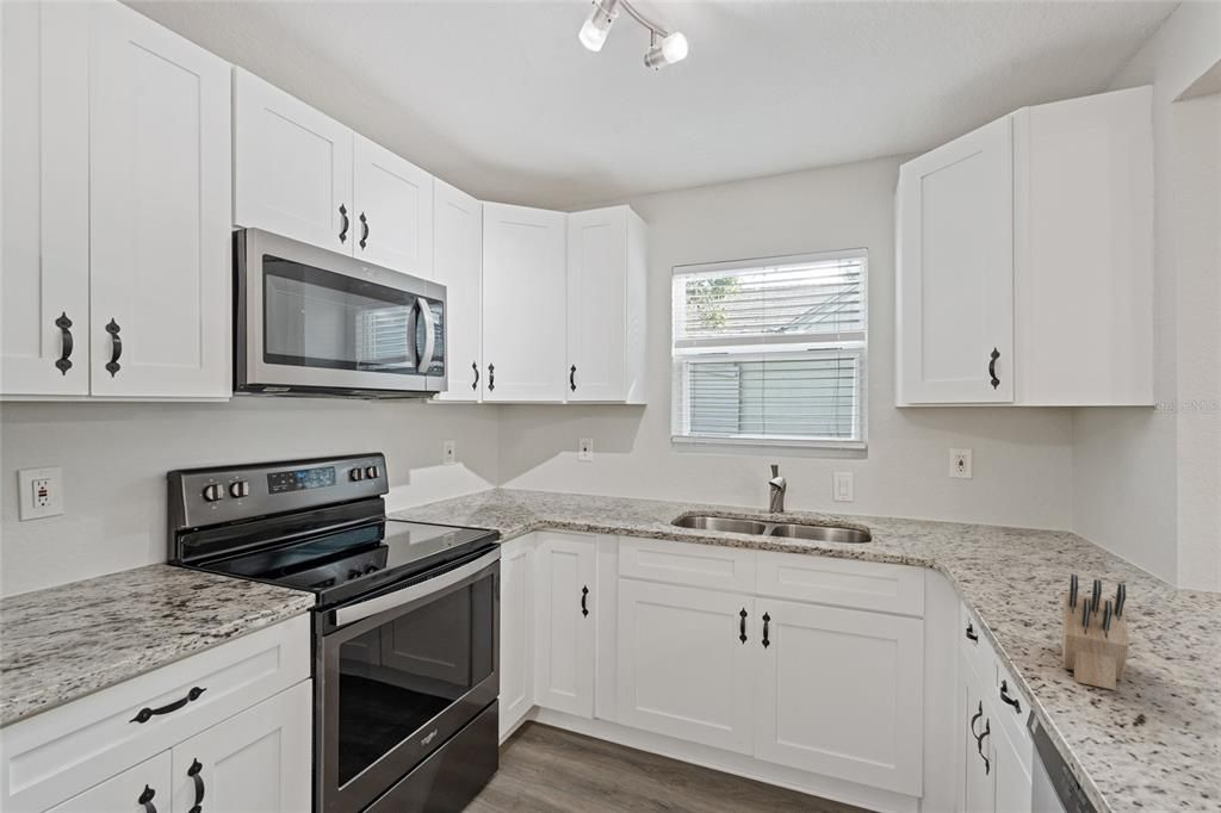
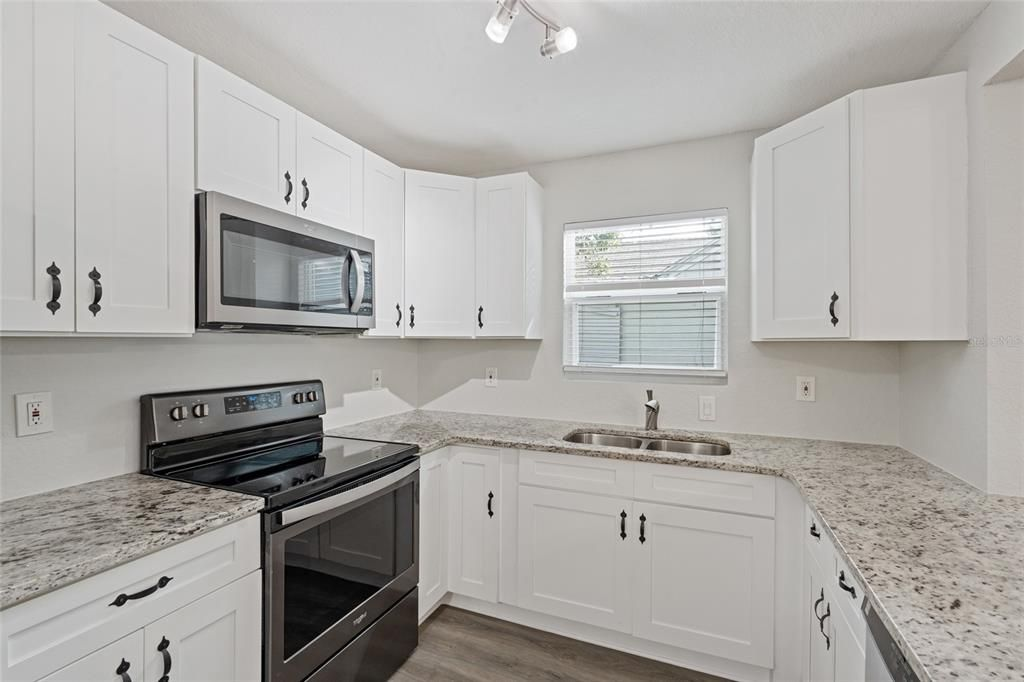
- knife block (1092, 620)
